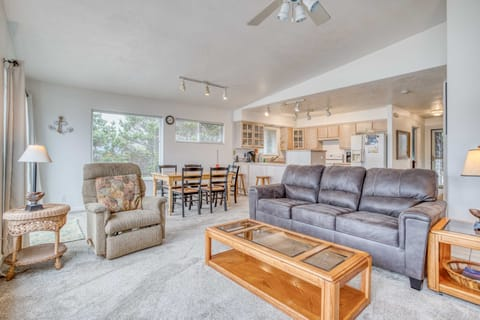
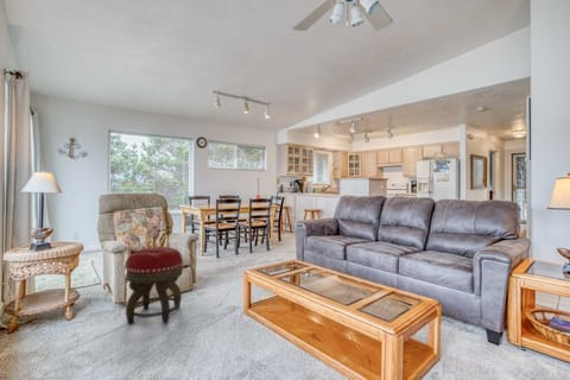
+ footstool (154, 281)
